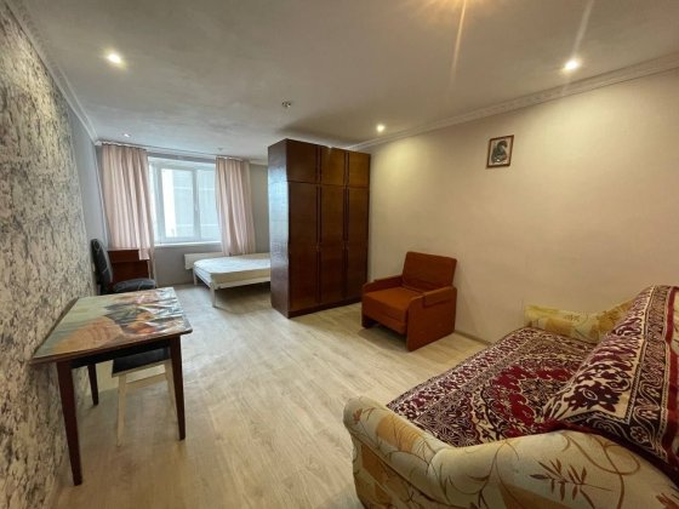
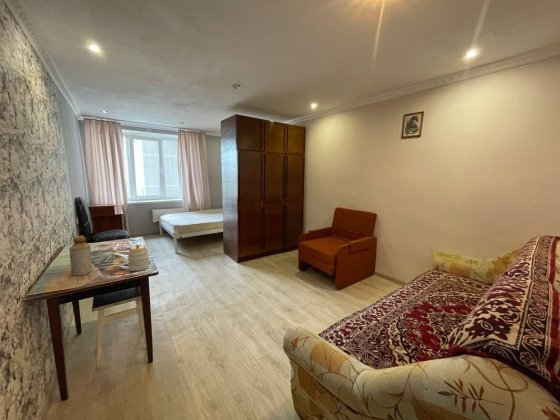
+ bottle (80, 254)
+ jar (138, 256)
